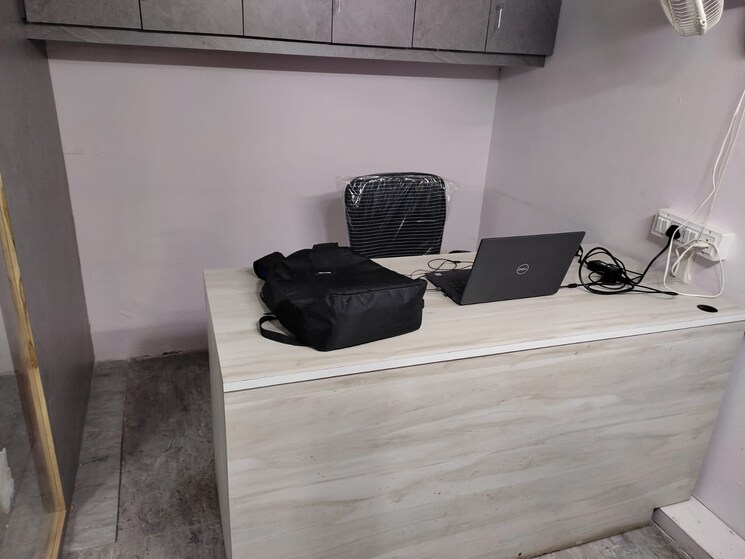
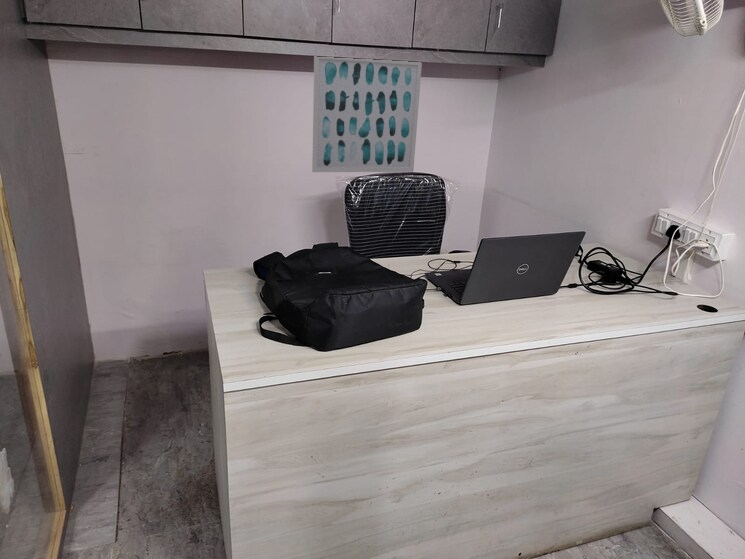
+ wall art (367, 116)
